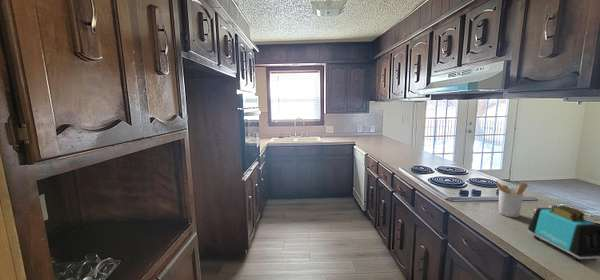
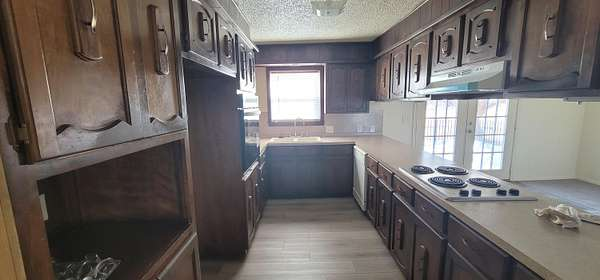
- utensil holder (507, 197)
- toaster (565, 228)
